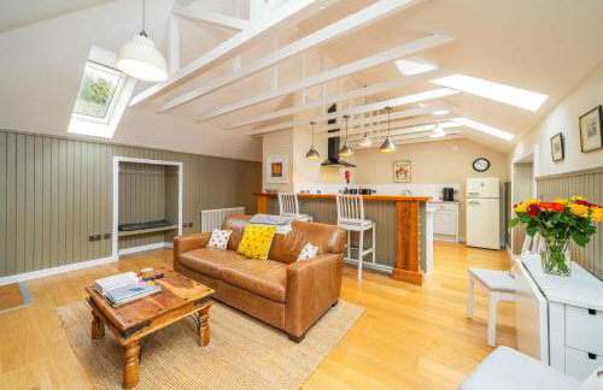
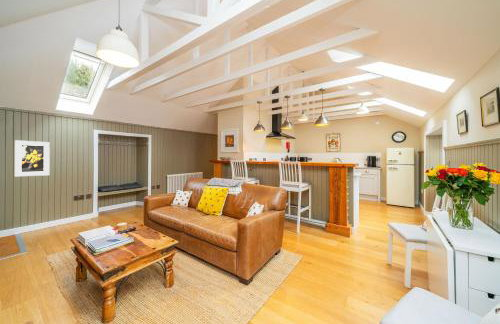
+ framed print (32, 158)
